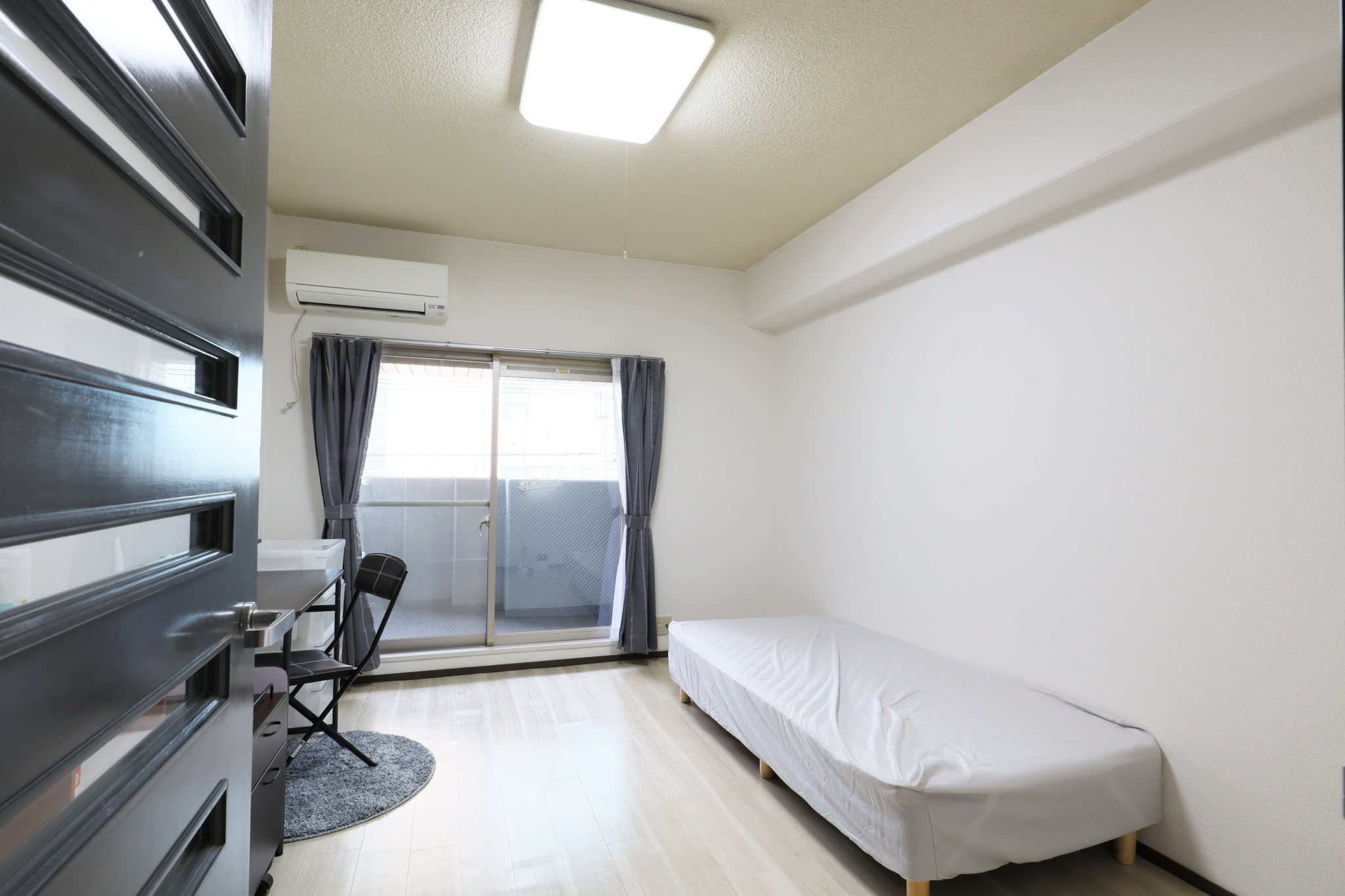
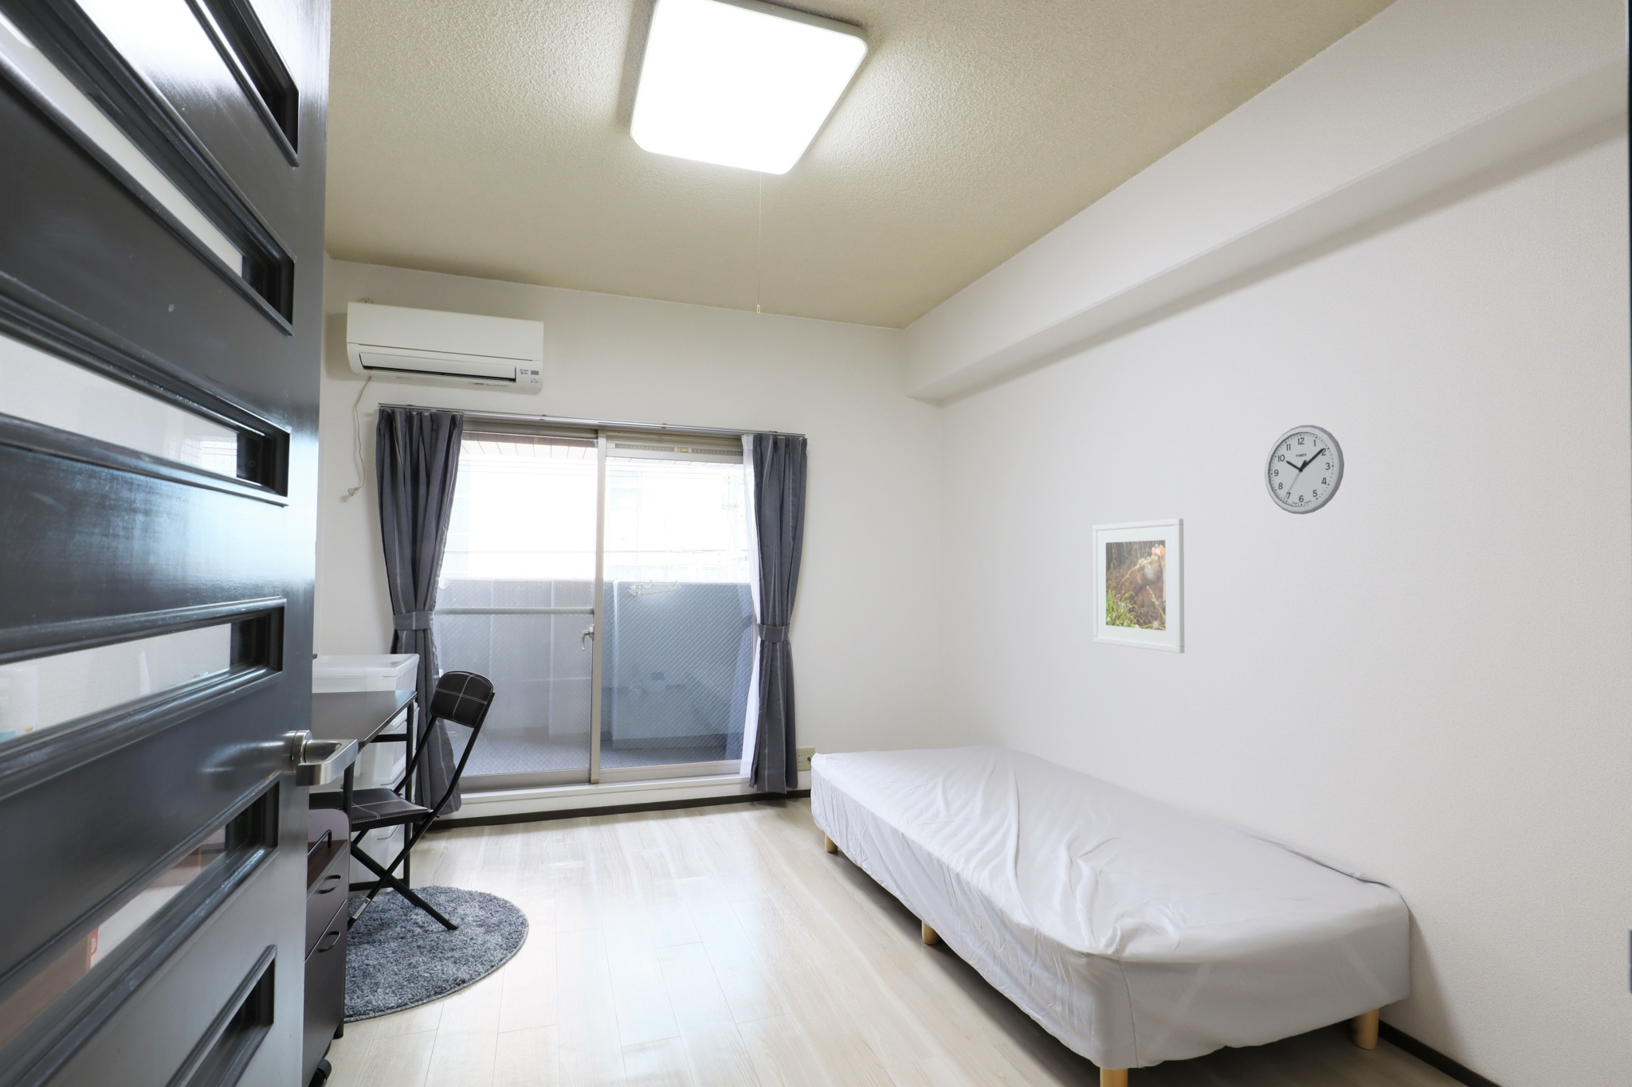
+ wall clock (1301, 469)
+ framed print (1135, 584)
